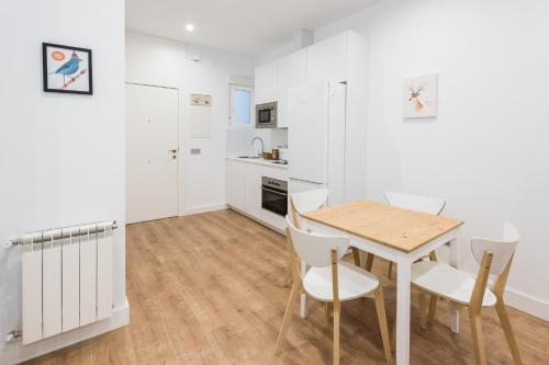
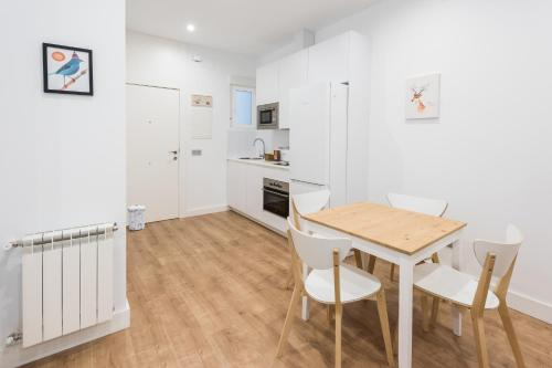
+ trash can (136, 217)
